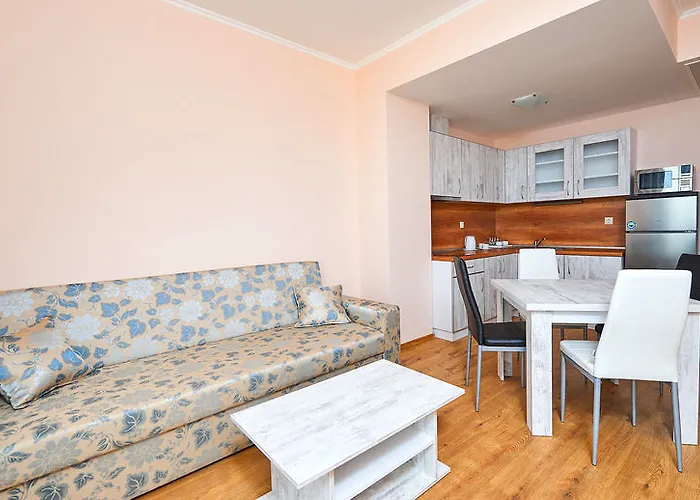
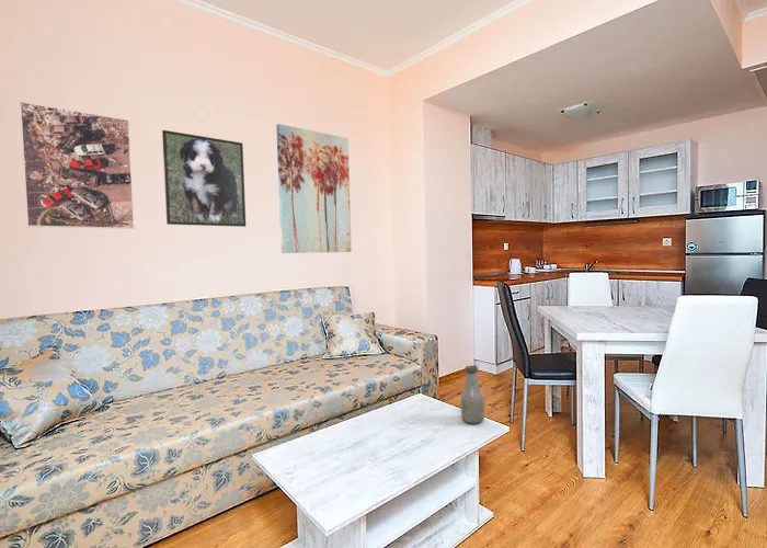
+ wall art (316, 192)
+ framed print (206, 181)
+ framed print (80, 170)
+ bottle (472, 393)
